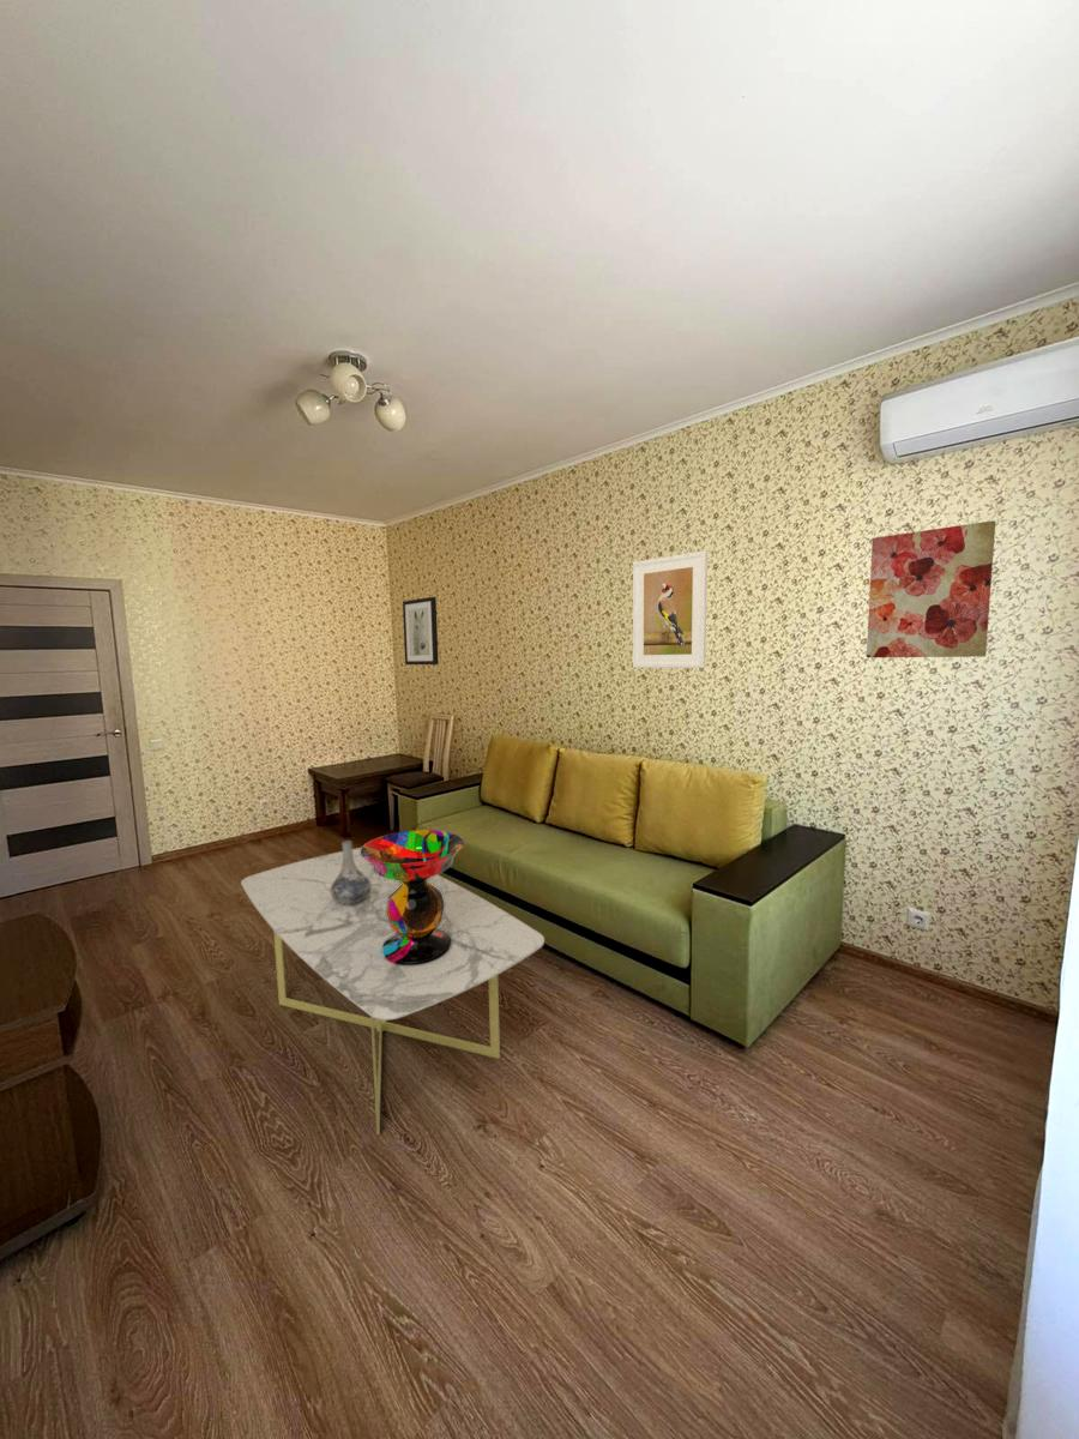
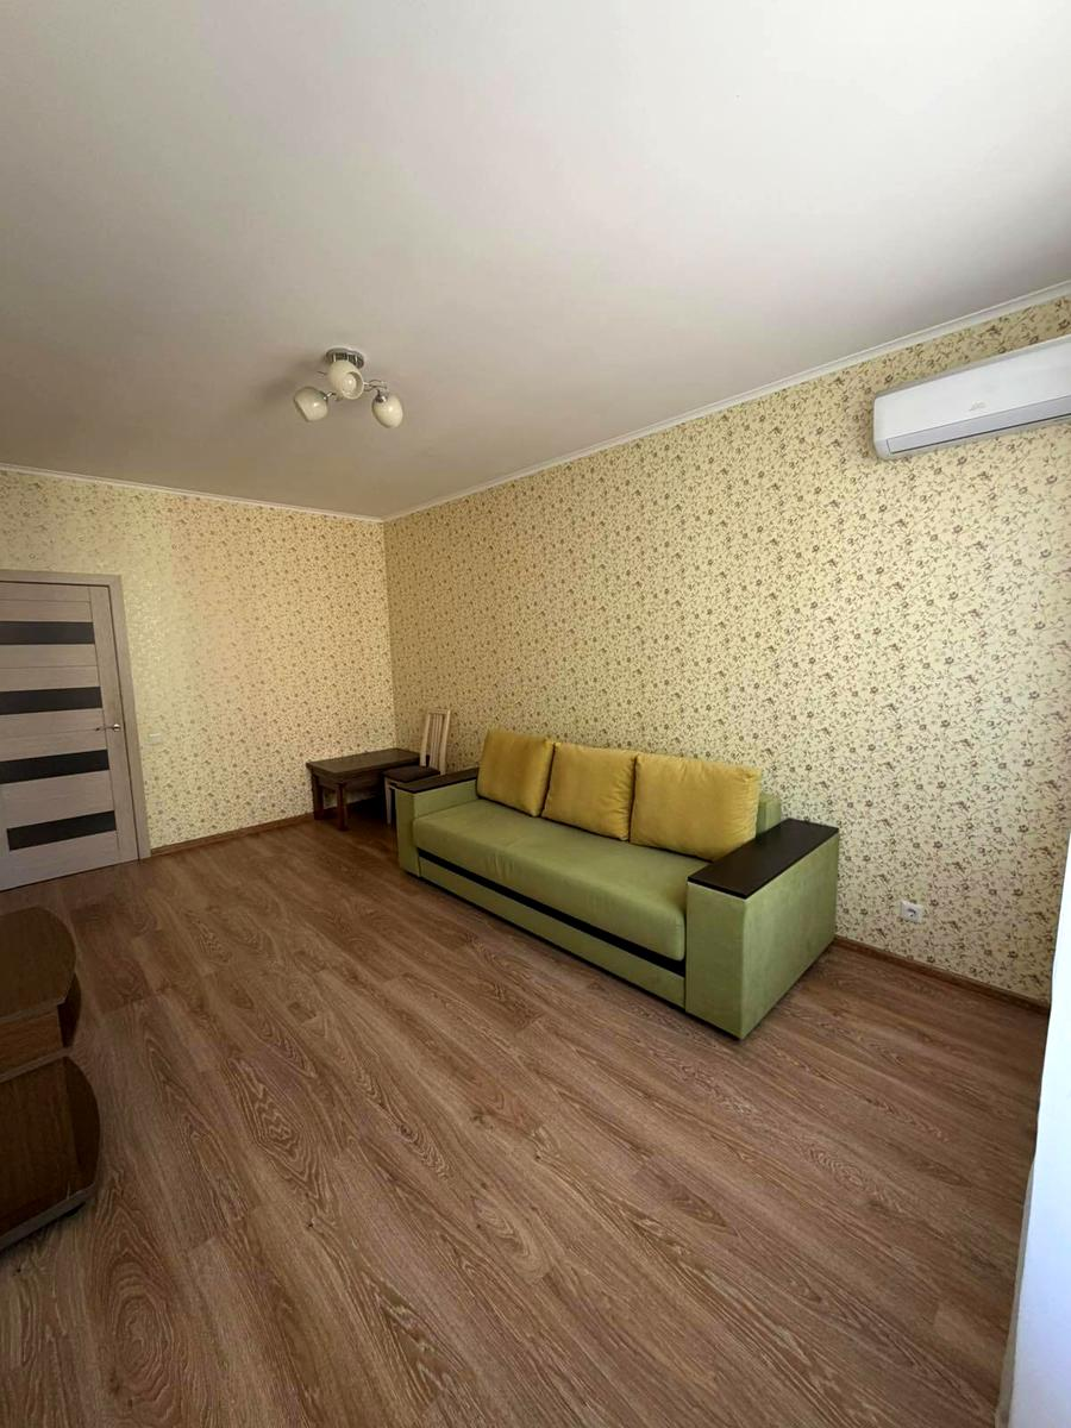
- wall art (926, 594)
- wall art (420, 632)
- decorative vase (349, 869)
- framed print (667, 613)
- decorative bowl (415, 896)
- coffee table (376, 968)
